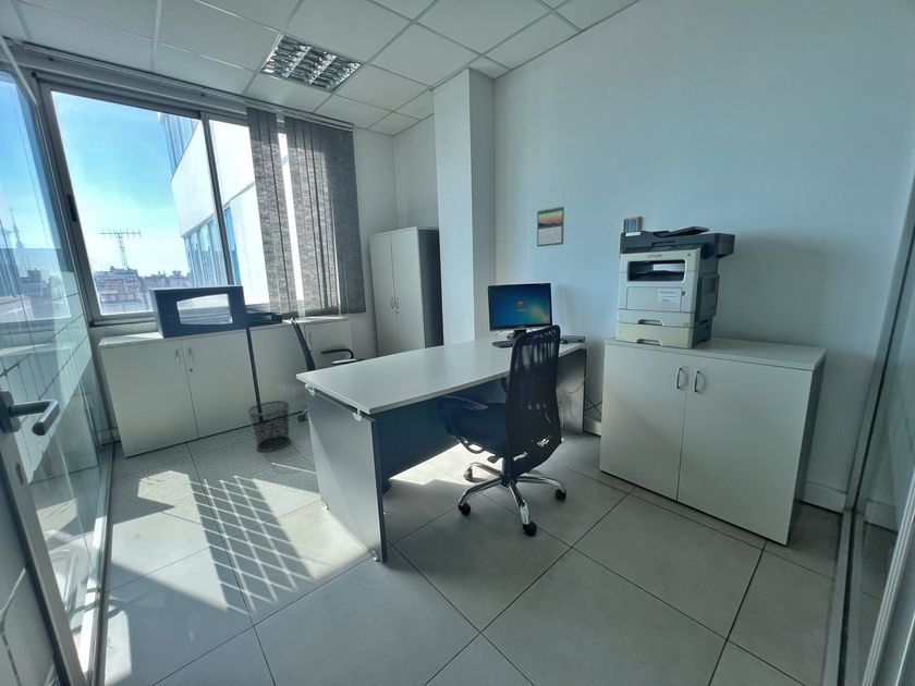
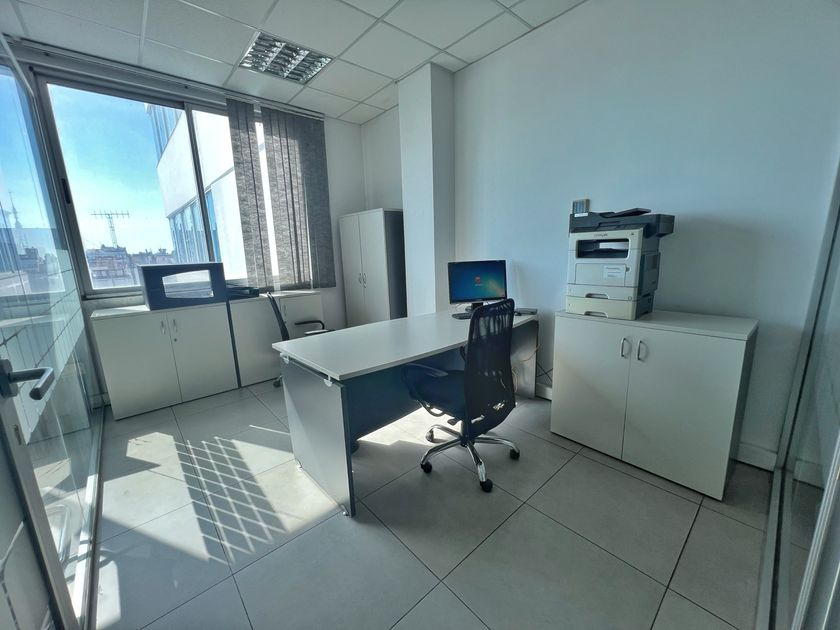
- trash can (271, 426)
- calendar (550, 226)
